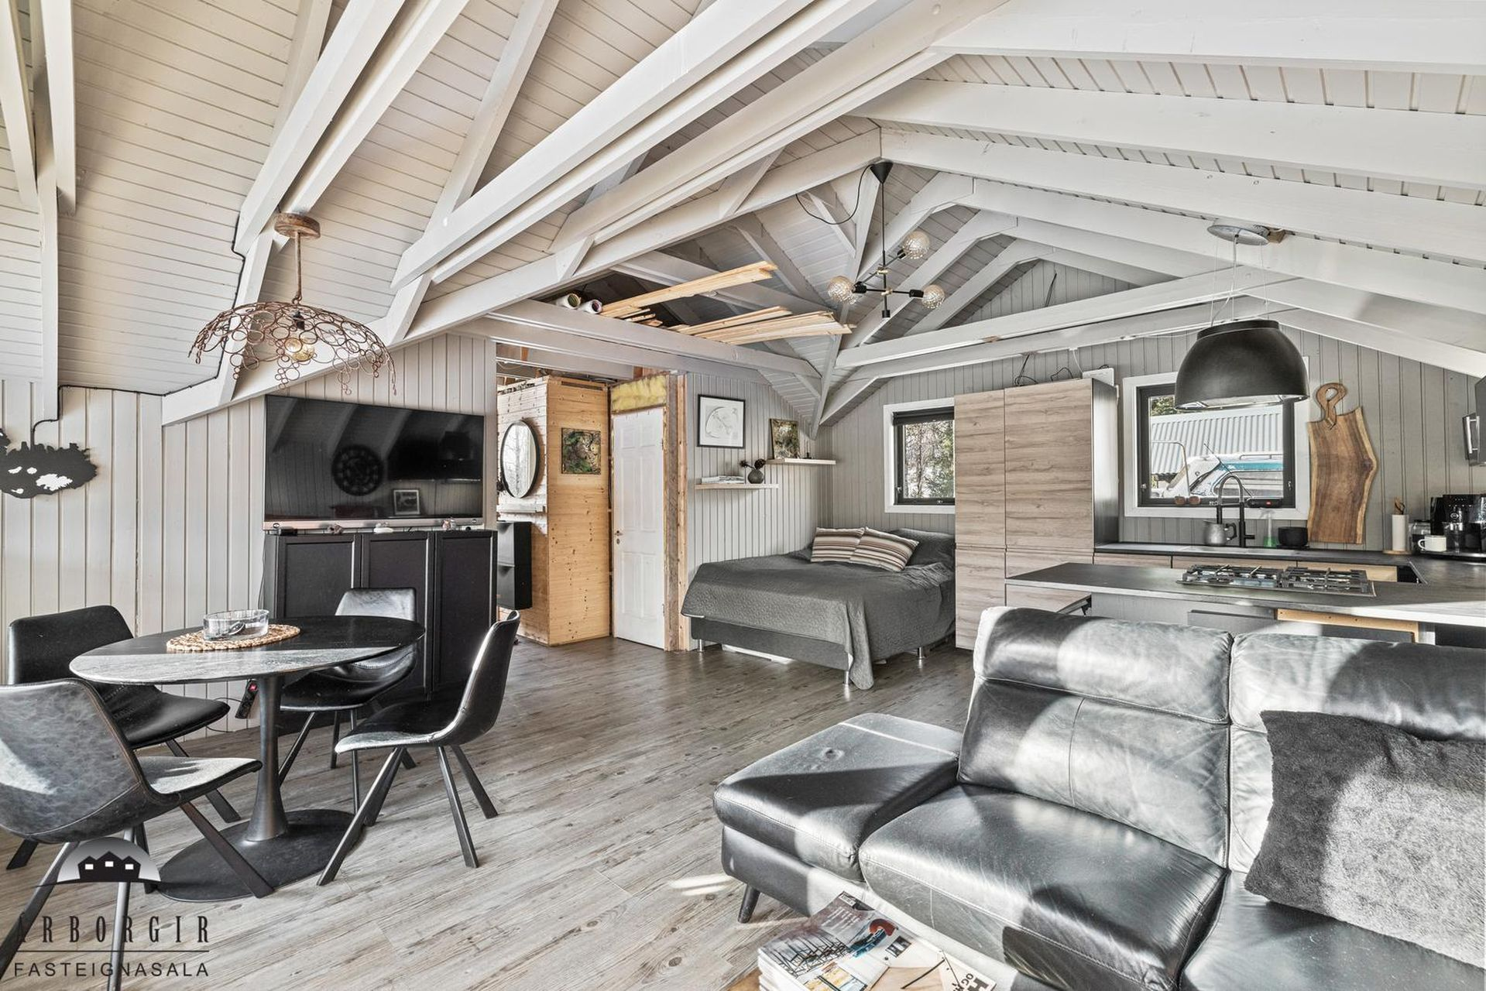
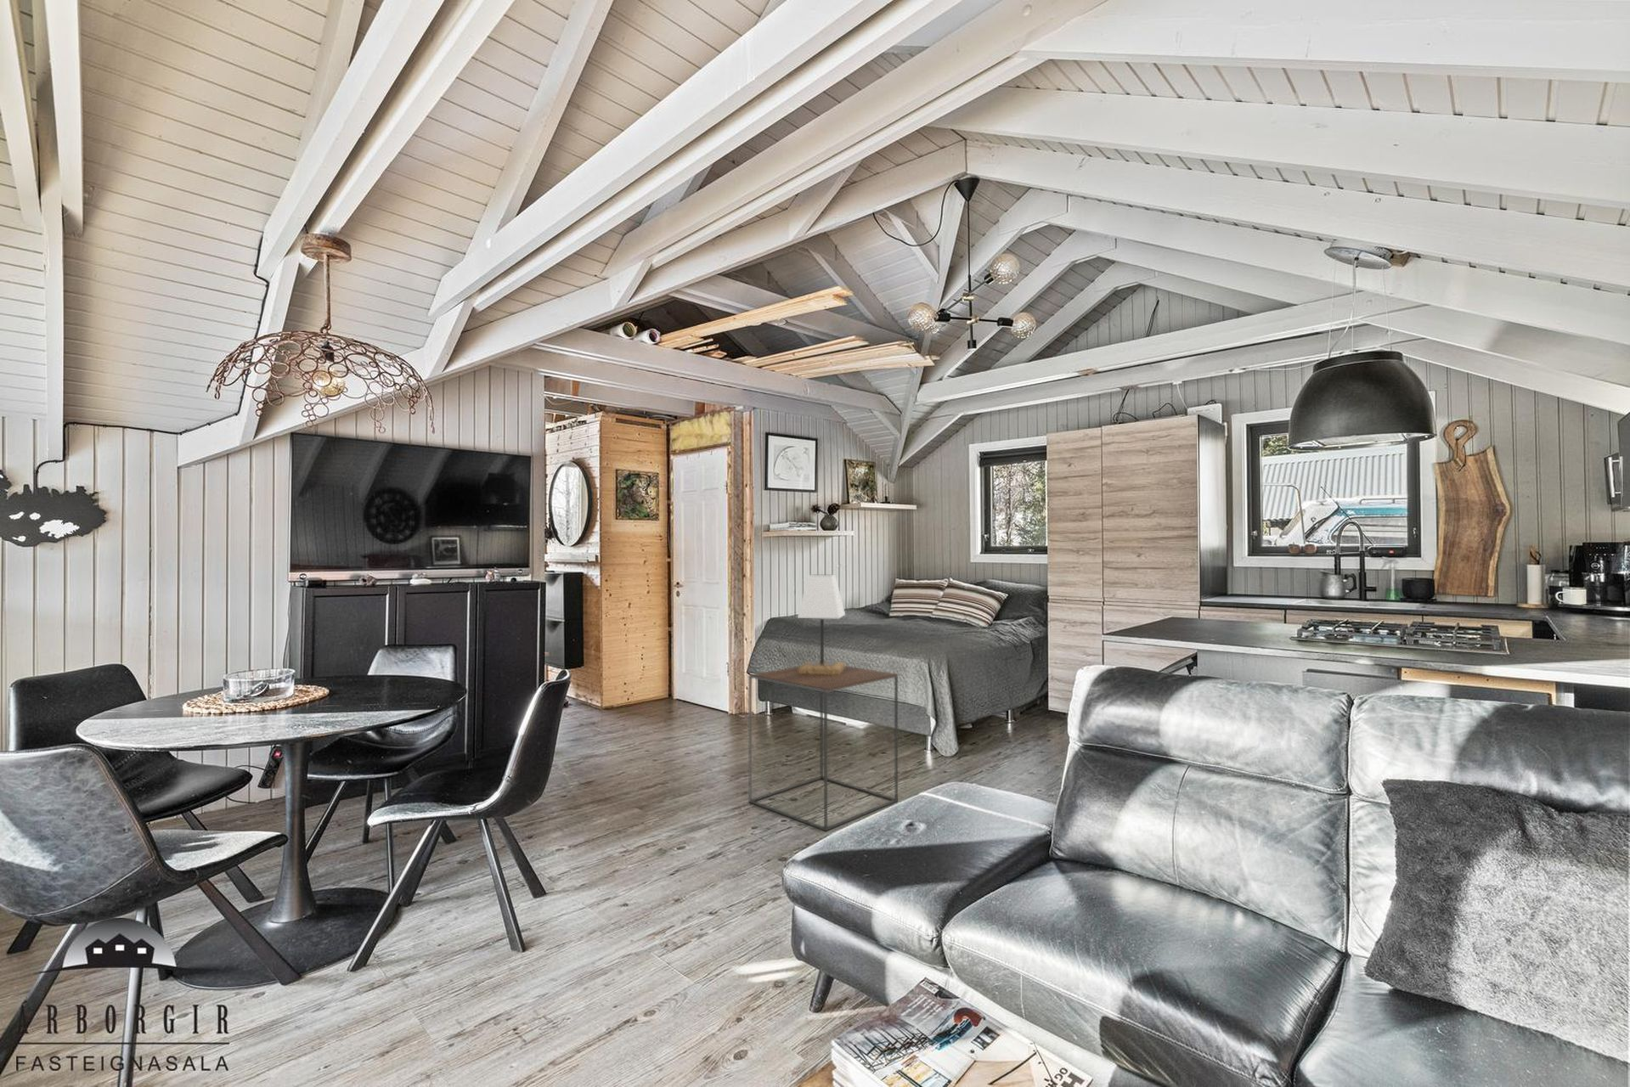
+ lamp (821, 621)
+ side table (822, 738)
